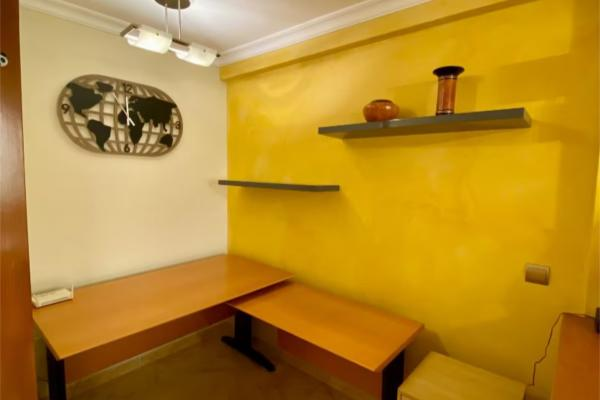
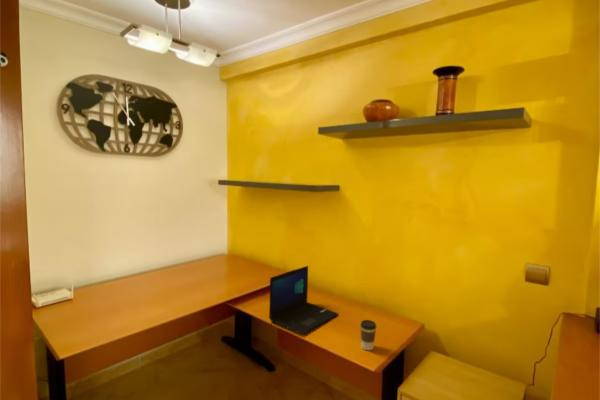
+ coffee cup (367, 335)
+ laptop (304, 296)
